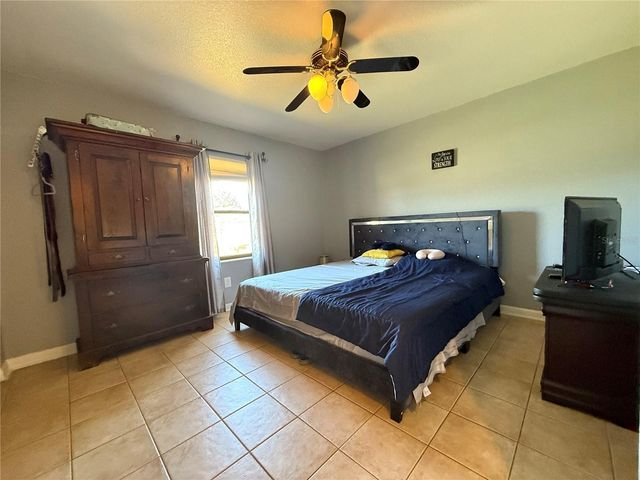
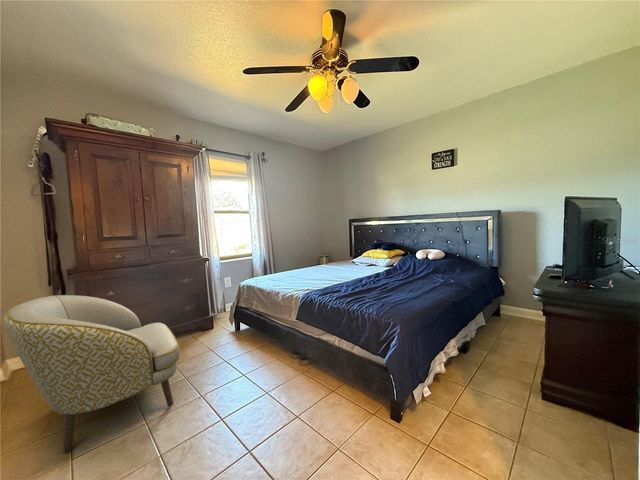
+ armchair (105, 350)
